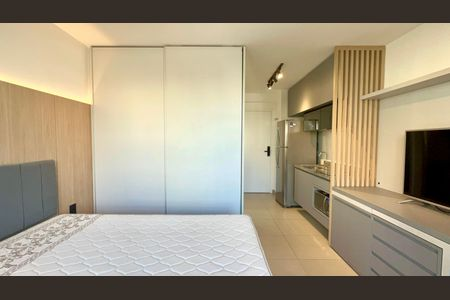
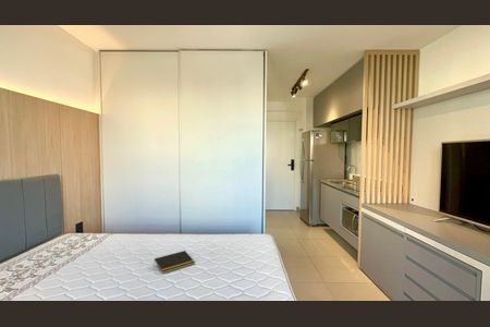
+ notepad (174, 261)
